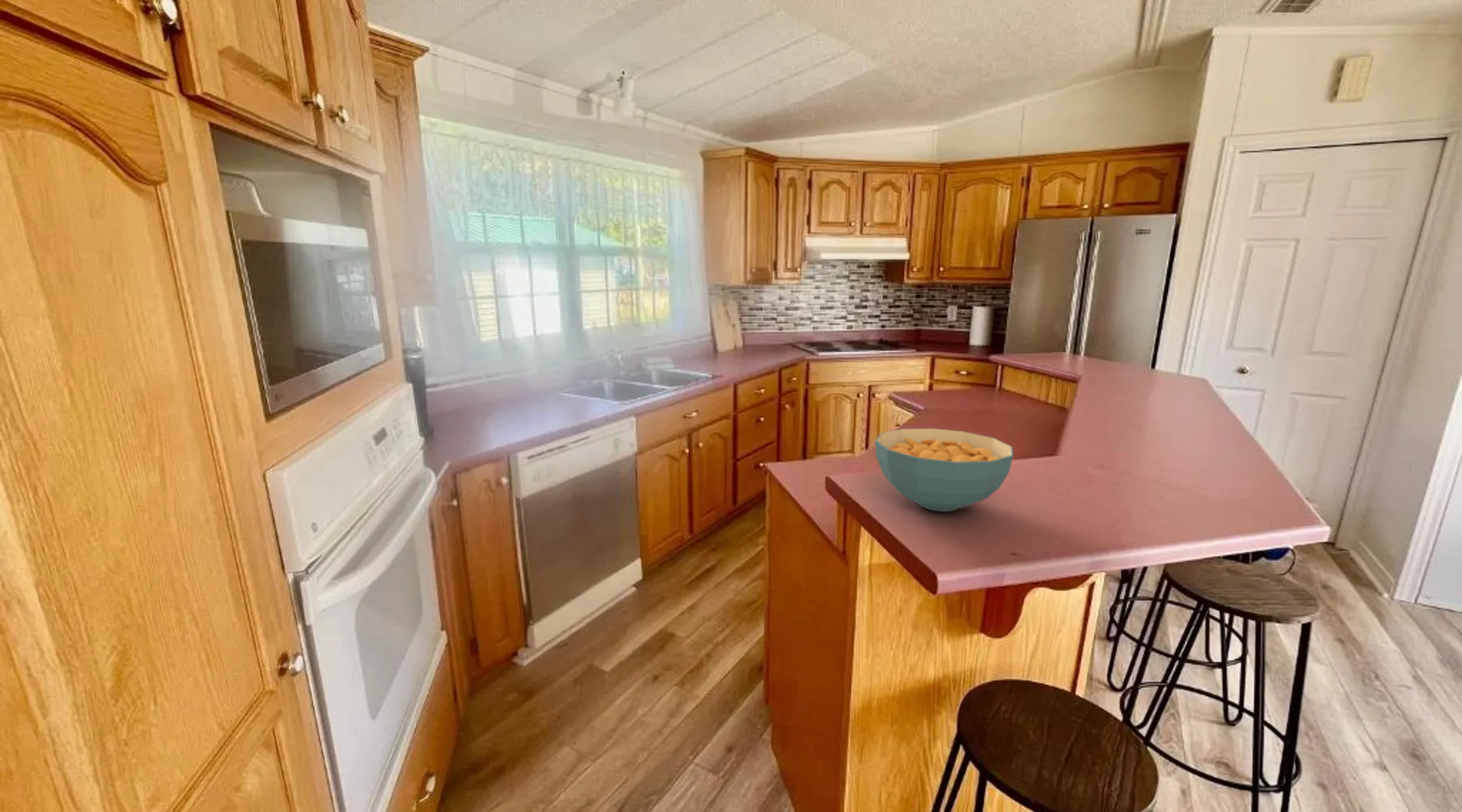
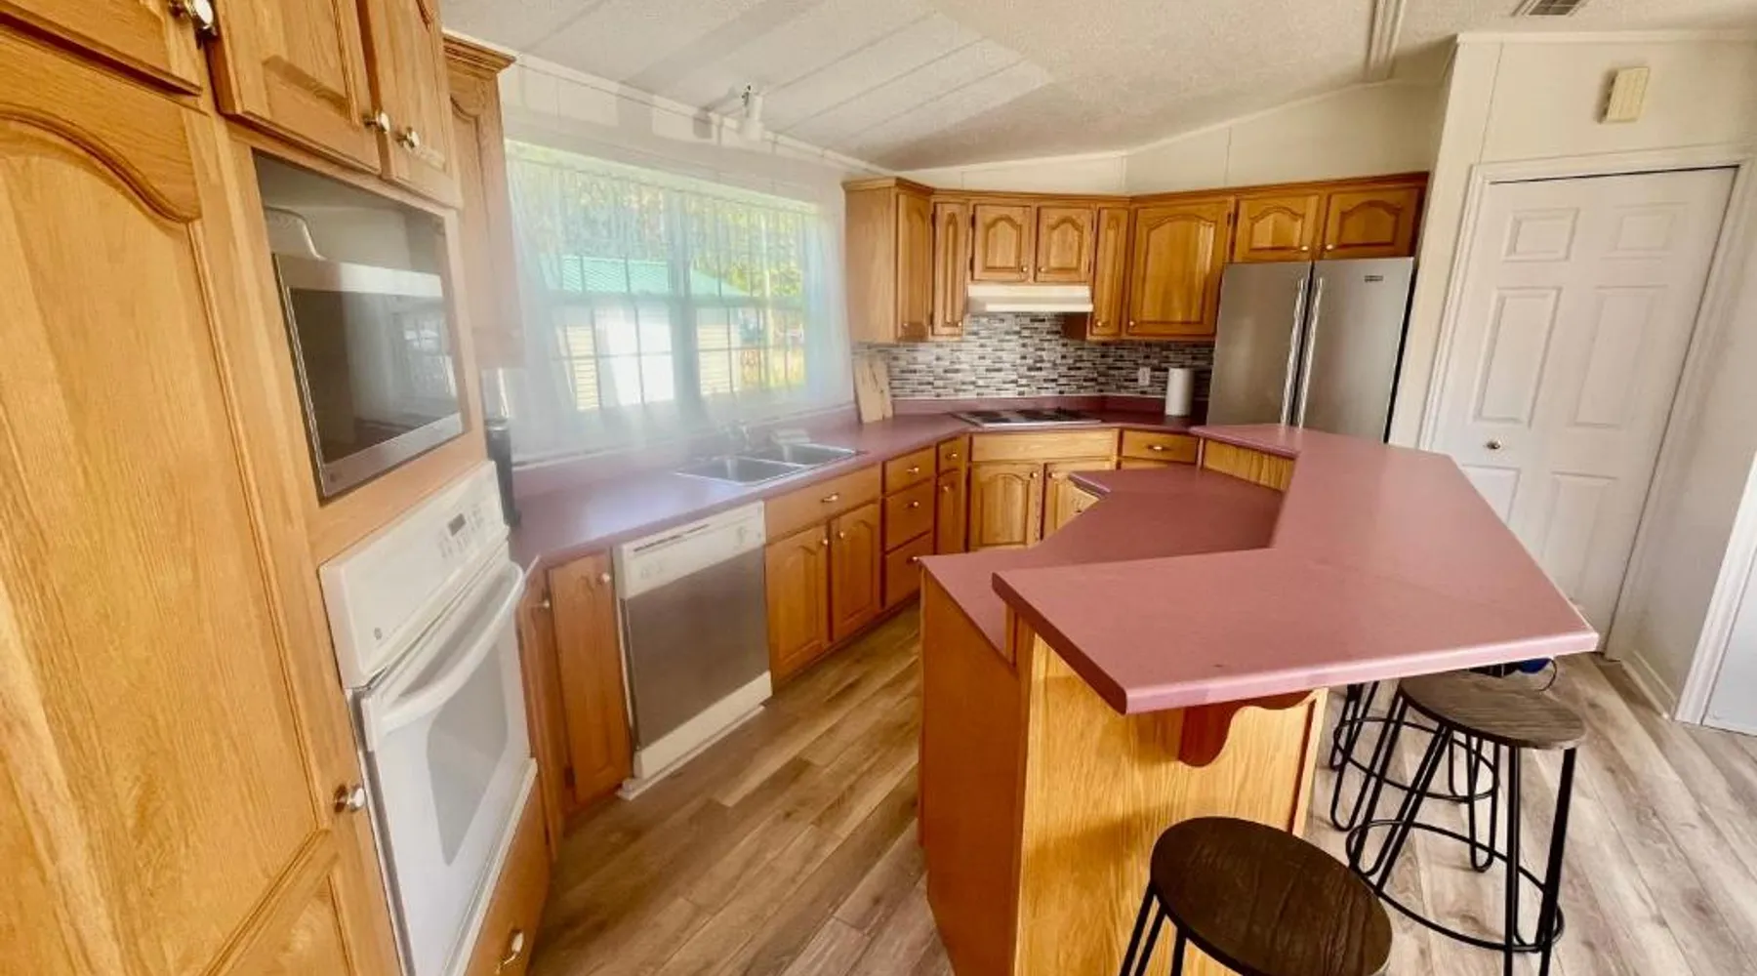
- cereal bowl (940, 474)
